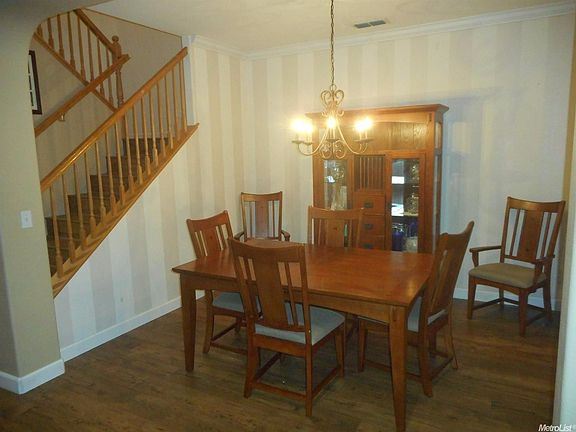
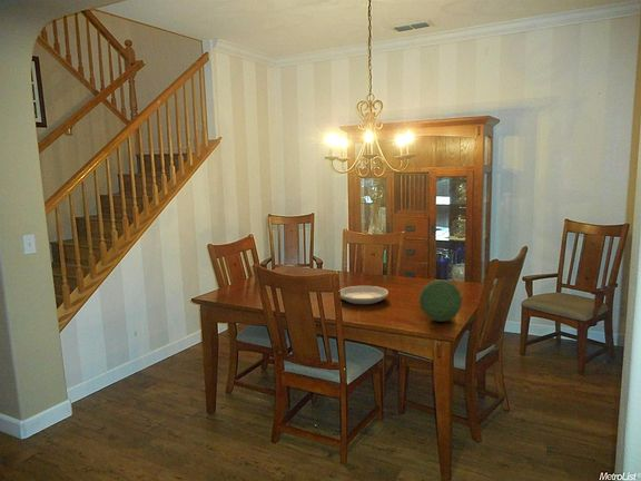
+ plate (363, 295)
+ decorative orb (440, 300)
